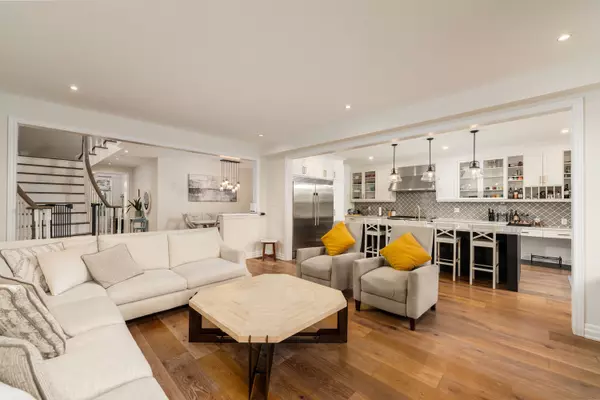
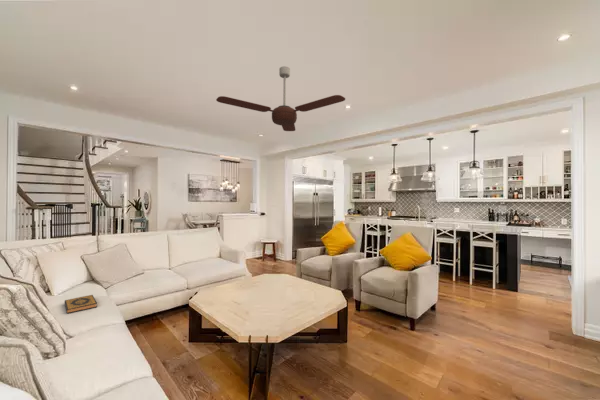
+ ceiling fan (283, 99)
+ hardback book (80, 303)
